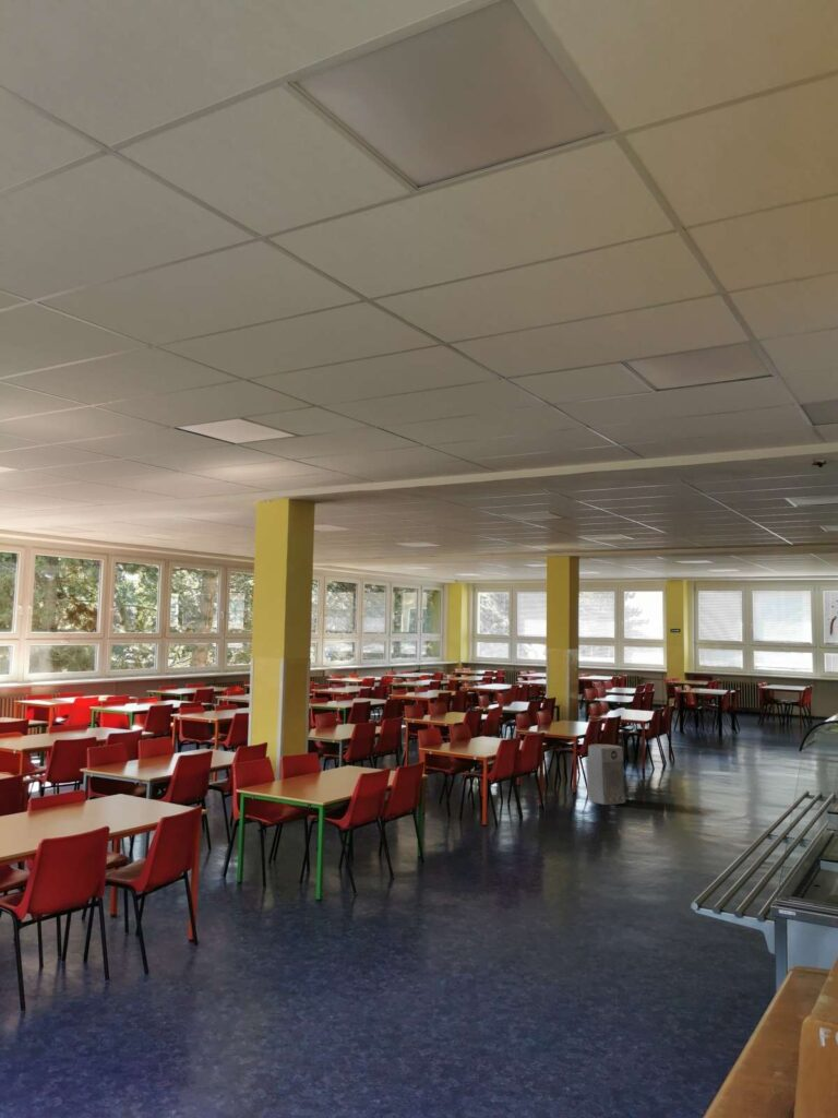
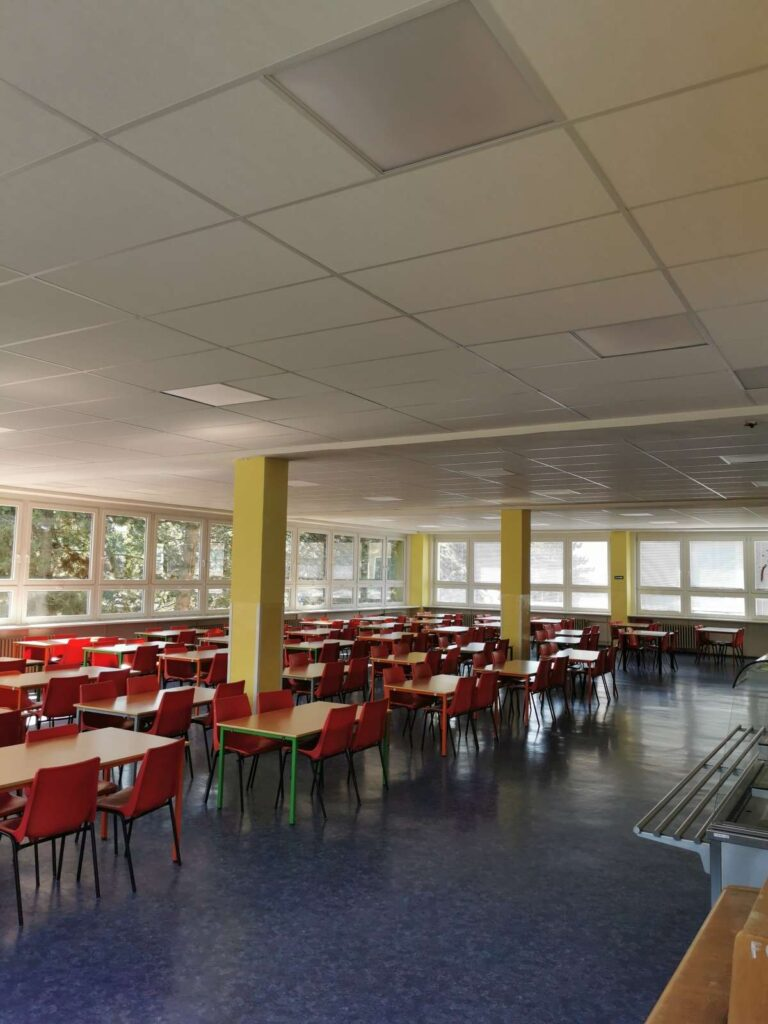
- air purifier (604, 773)
